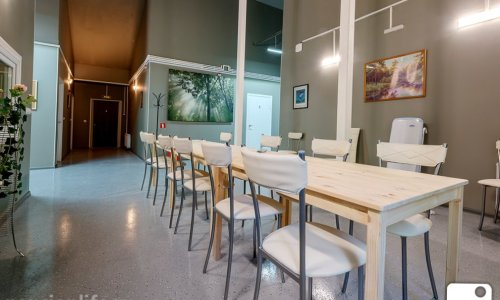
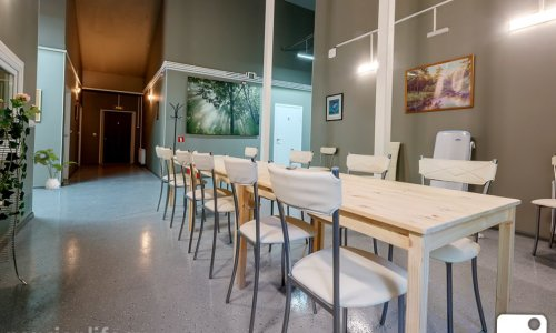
+ house plant (51, 168)
